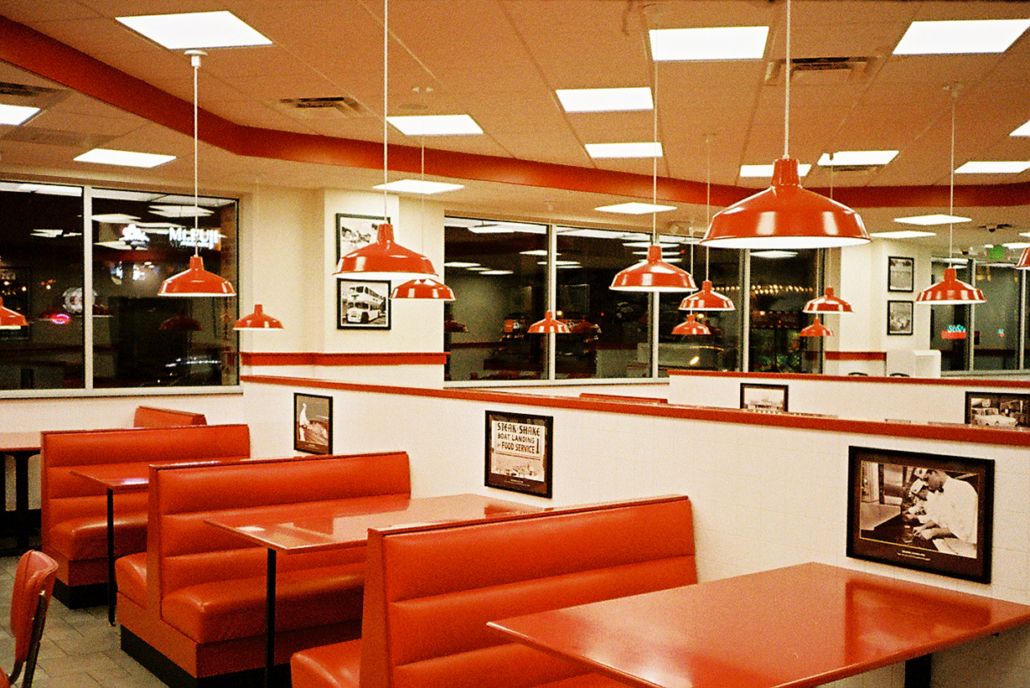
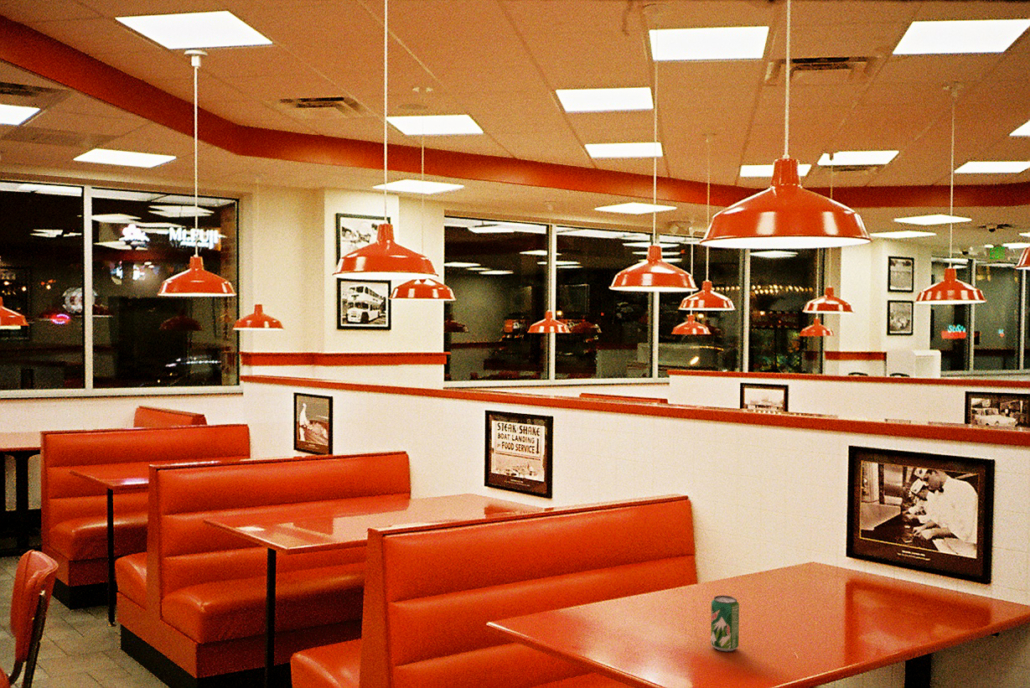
+ beverage can (724, 623)
